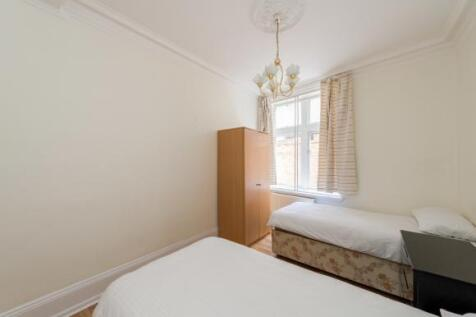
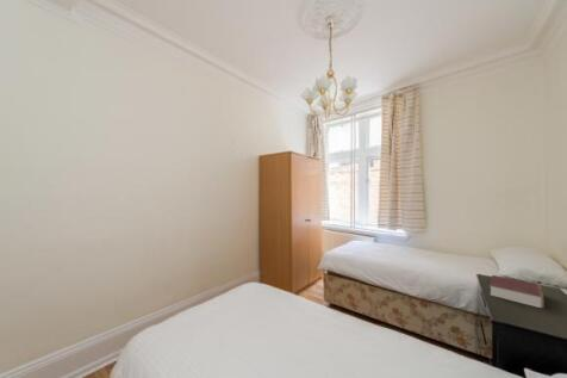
+ book (515, 290)
